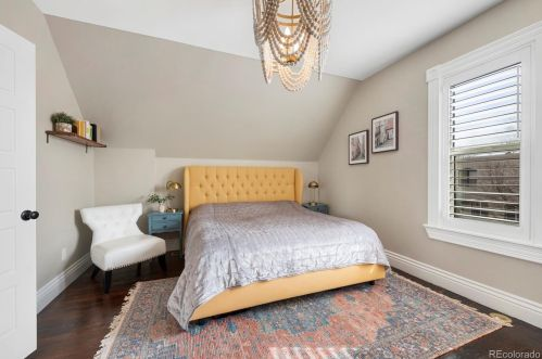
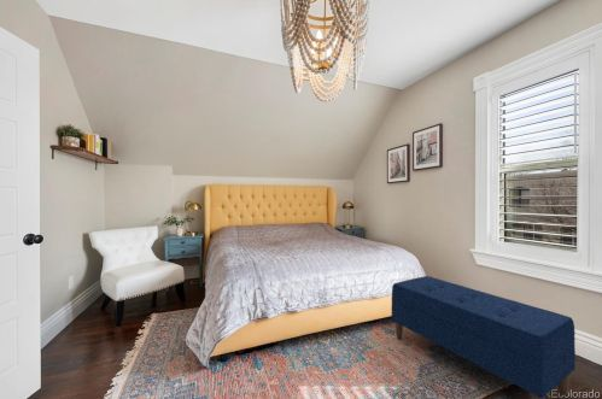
+ bench (467, 329)
